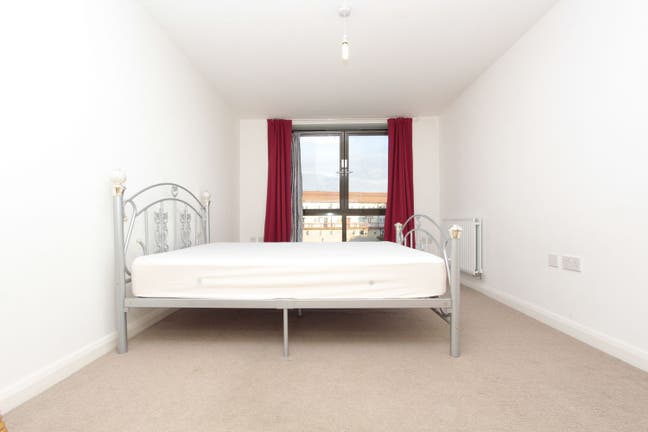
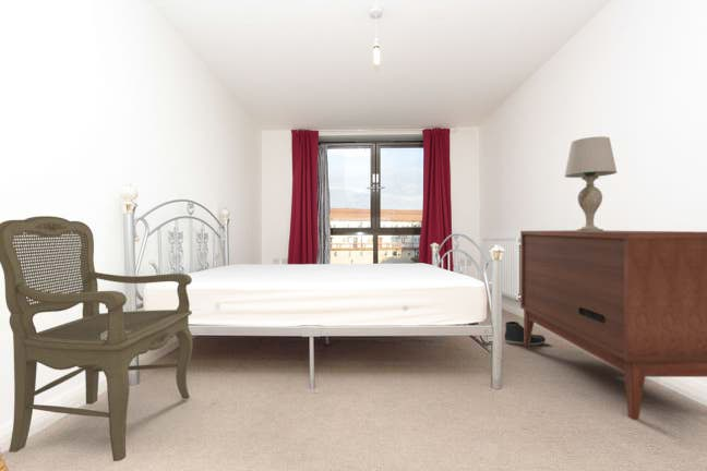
+ sneaker (523, 333)
+ armchair (106, 319)
+ table lamp (589, 185)
+ dresser (602, 303)
